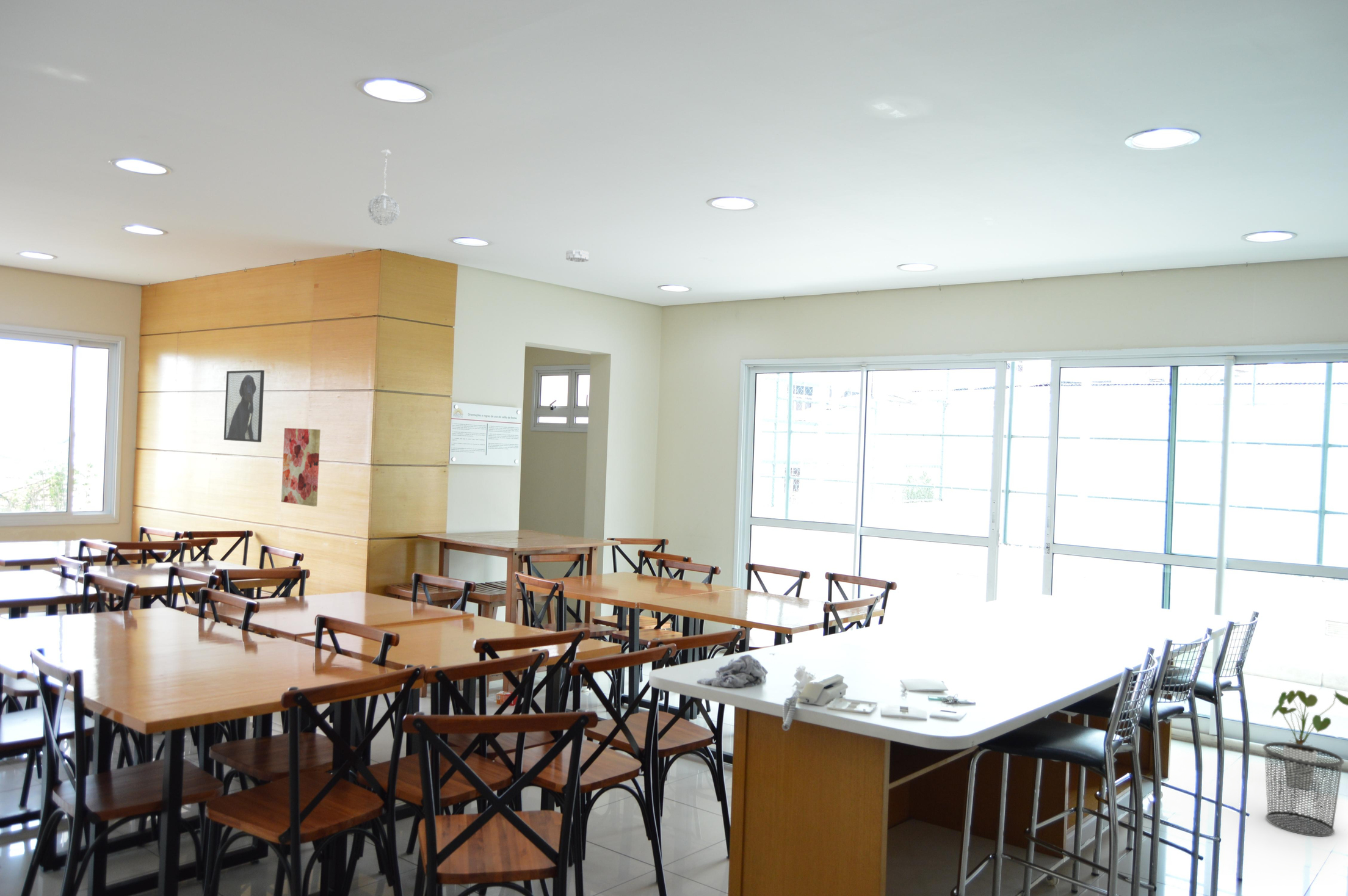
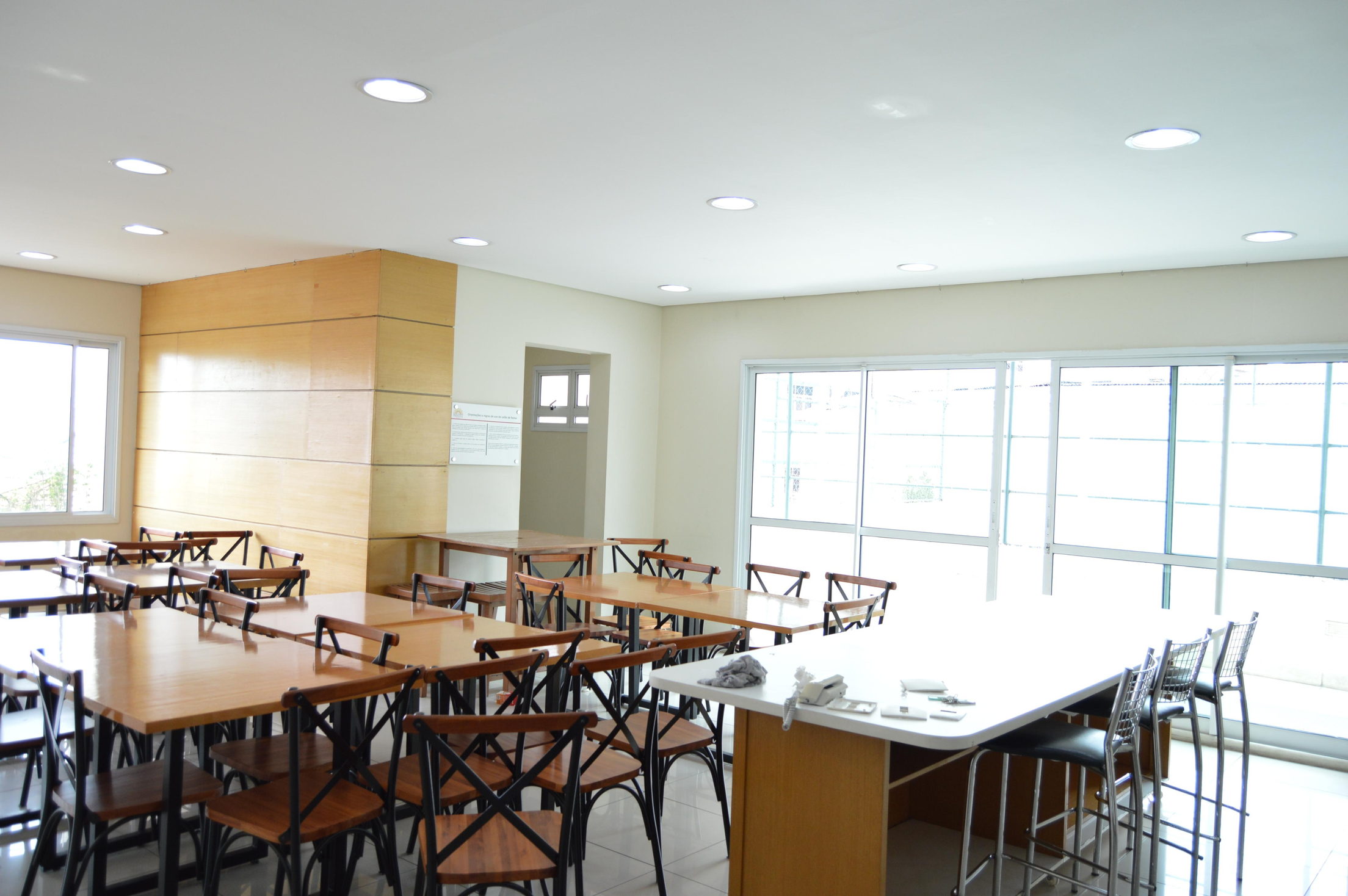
- wall art (300, 466)
- pendant light (385, 187)
- smoke detector (577, 255)
- waste bin (1301, 789)
- house plant (1307, 737)
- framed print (244, 406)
